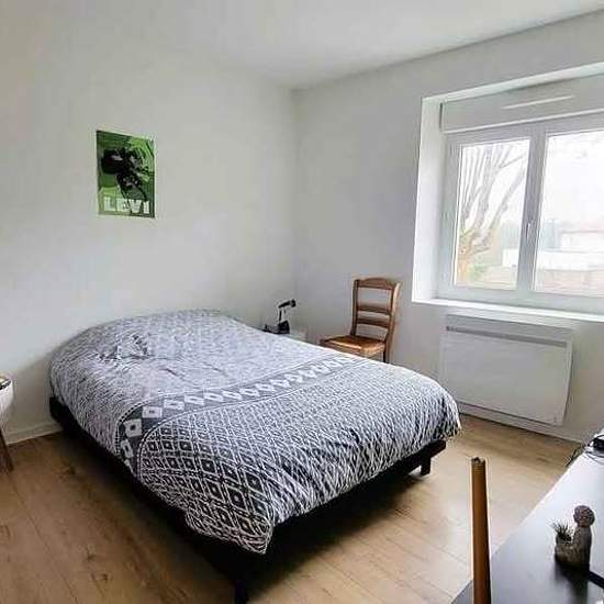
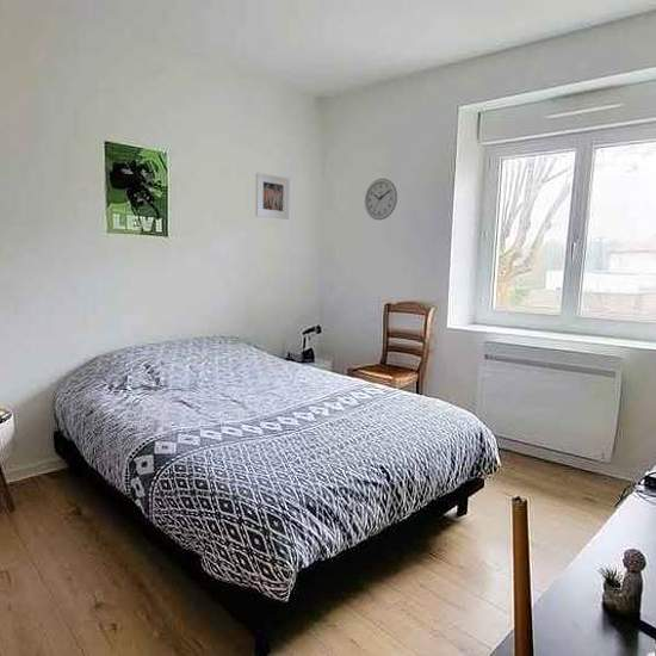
+ wall clock (379, 199)
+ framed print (272, 197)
